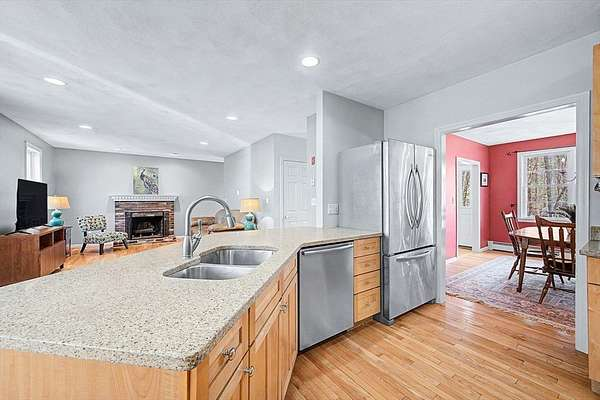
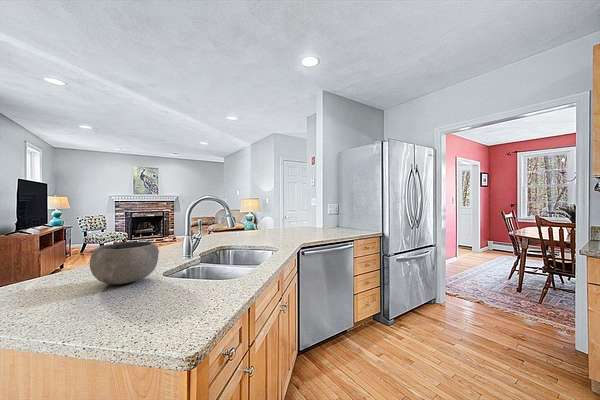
+ bowl (126, 262)
